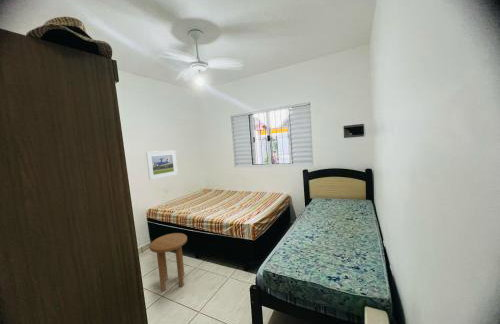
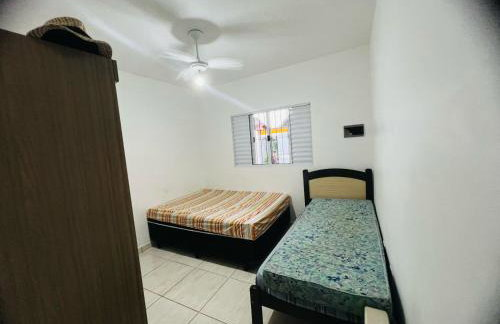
- side table (176, 260)
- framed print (163, 164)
